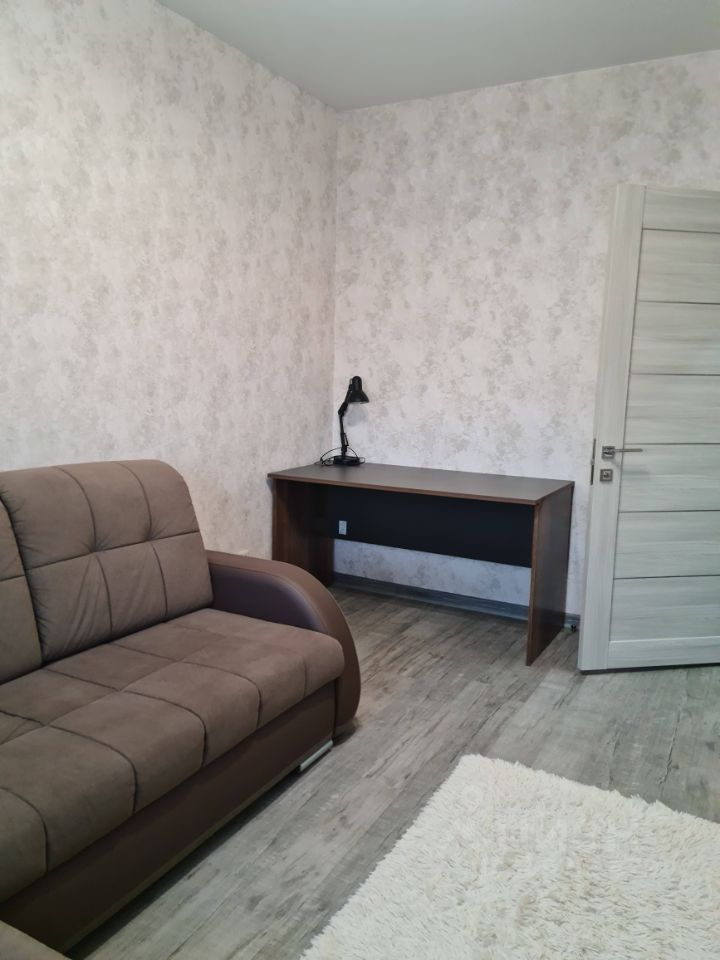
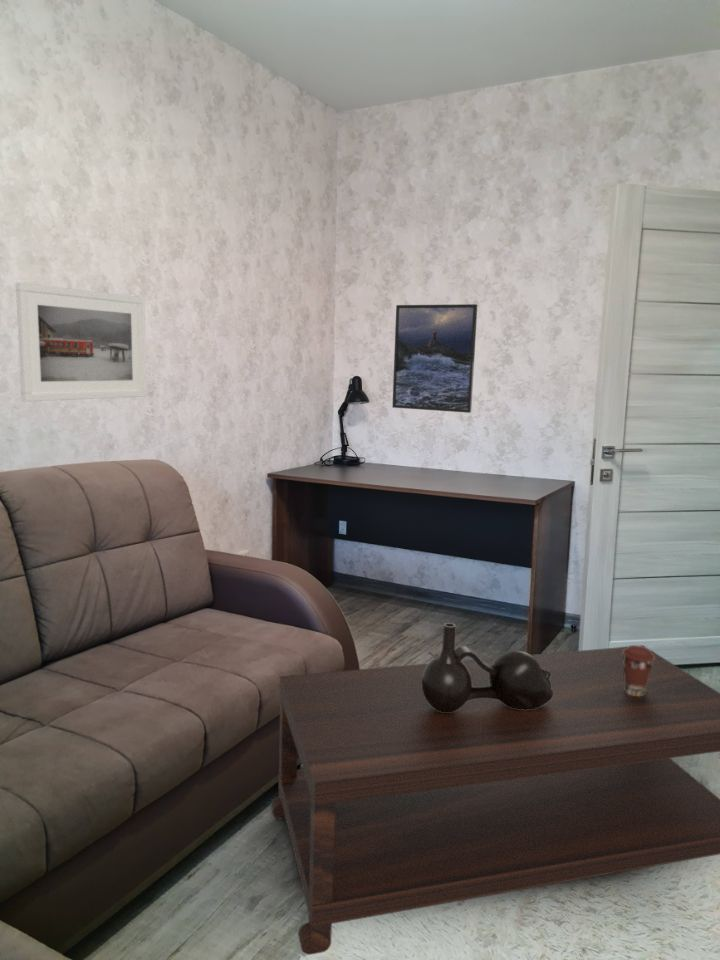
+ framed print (433, 358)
+ coffee cup (636, 670)
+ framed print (87, 345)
+ decorative vase (490, 665)
+ coffee table (508, 771)
